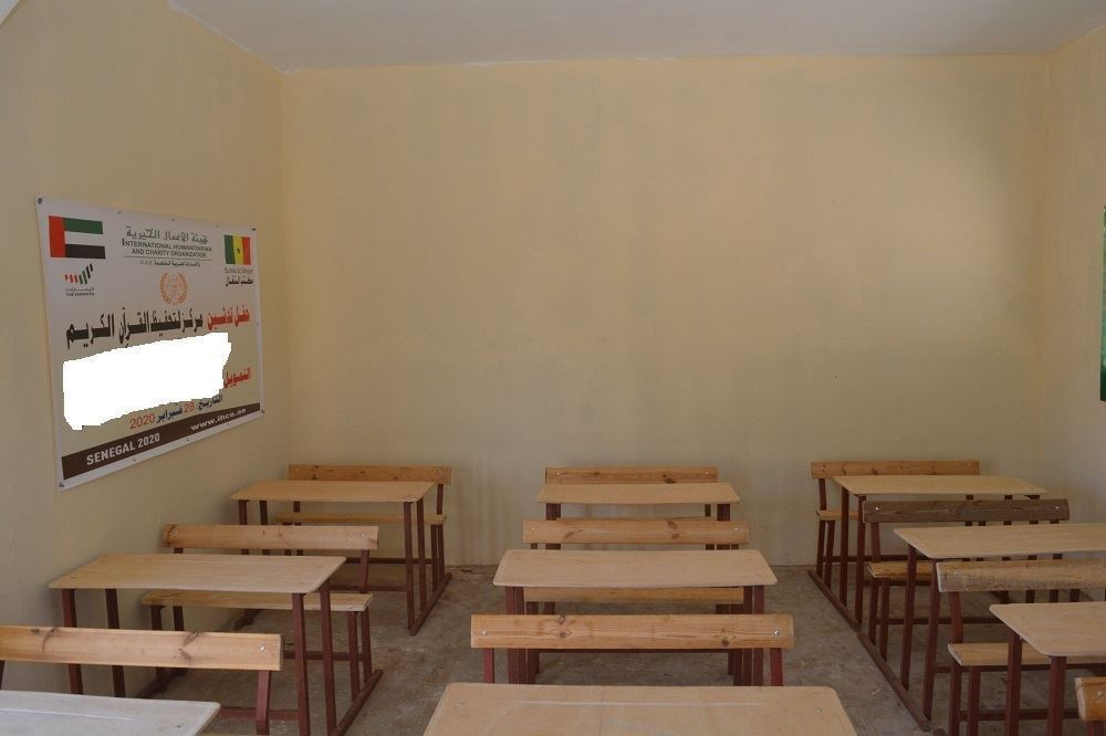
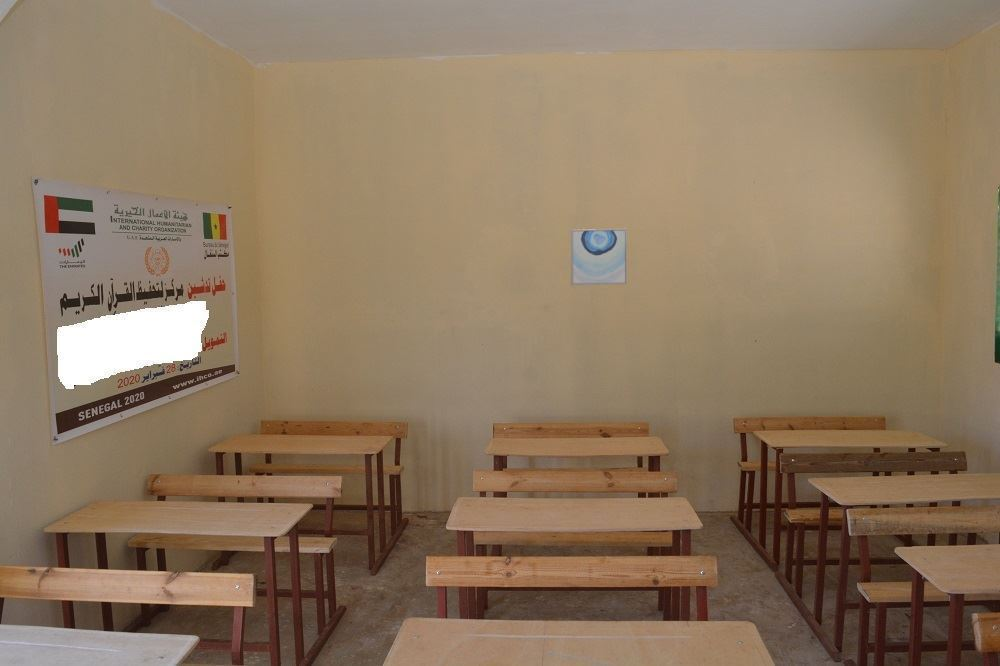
+ wall art (598, 257)
